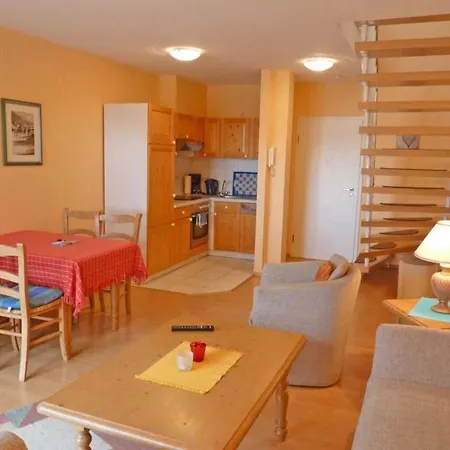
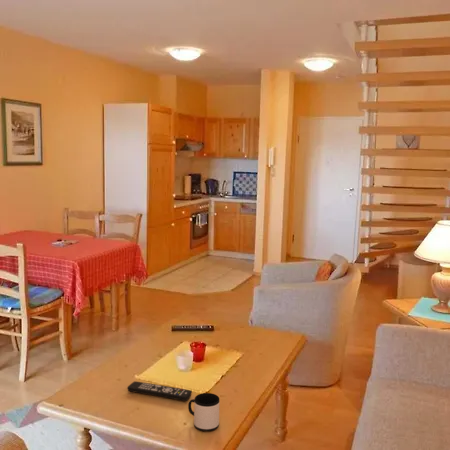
+ mug (202, 410)
+ remote control (159, 391)
